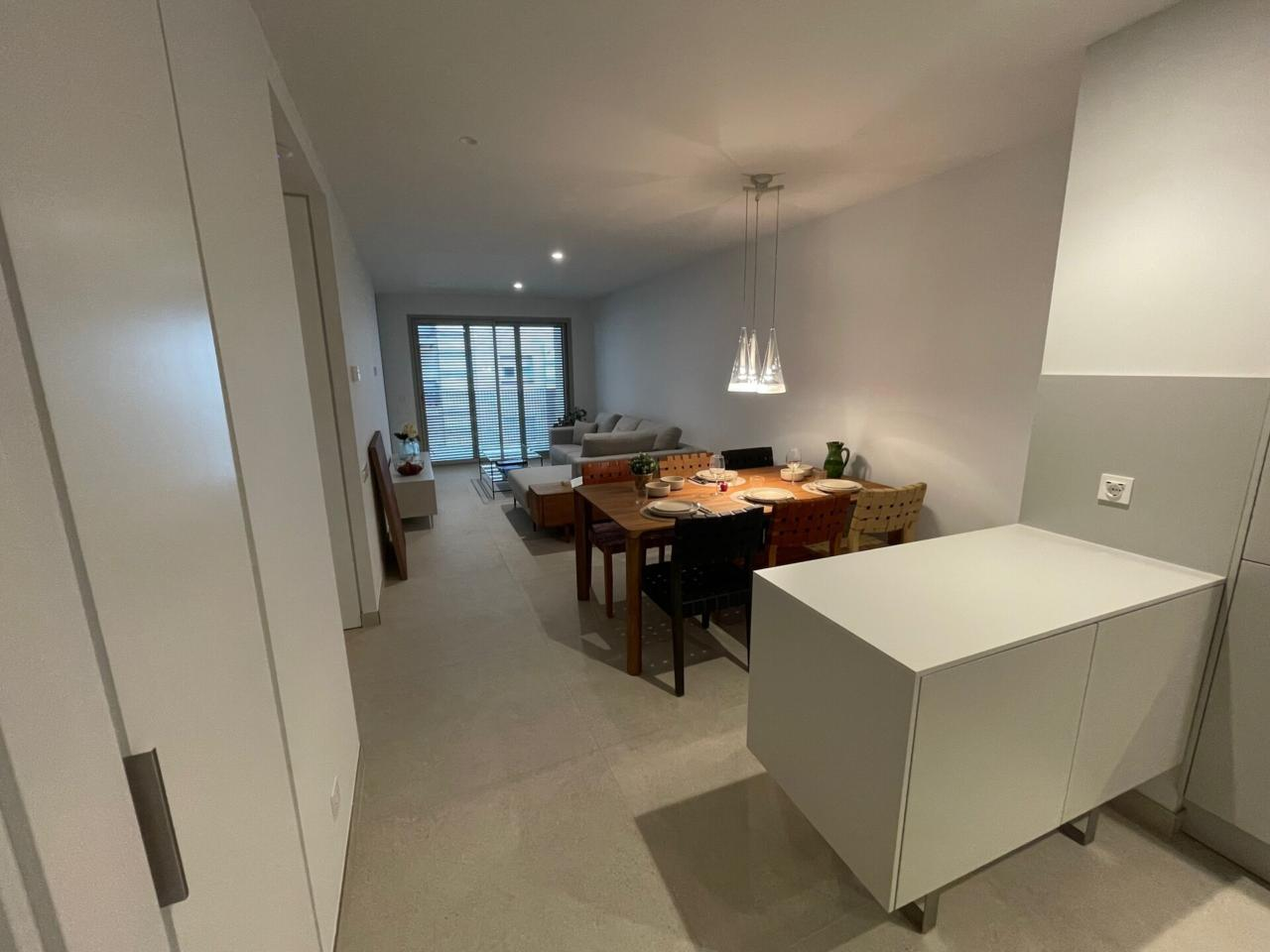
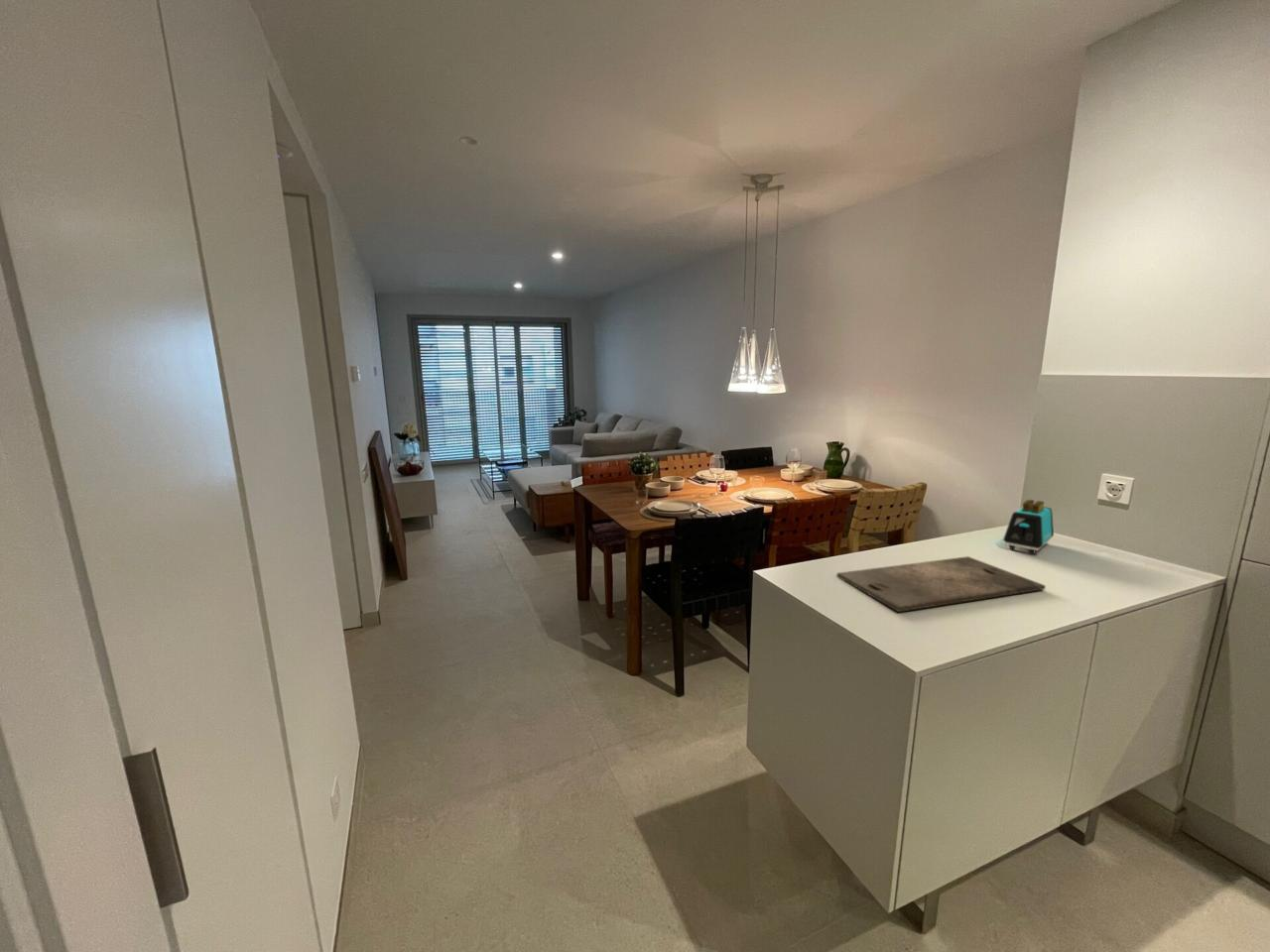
+ cutting board (937, 580)
+ toaster (1030, 524)
